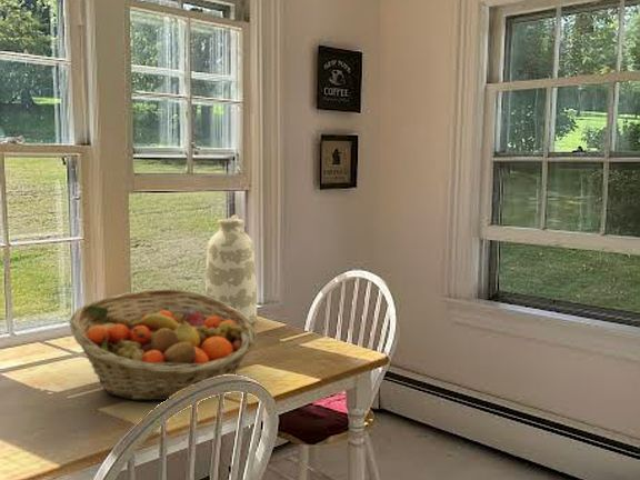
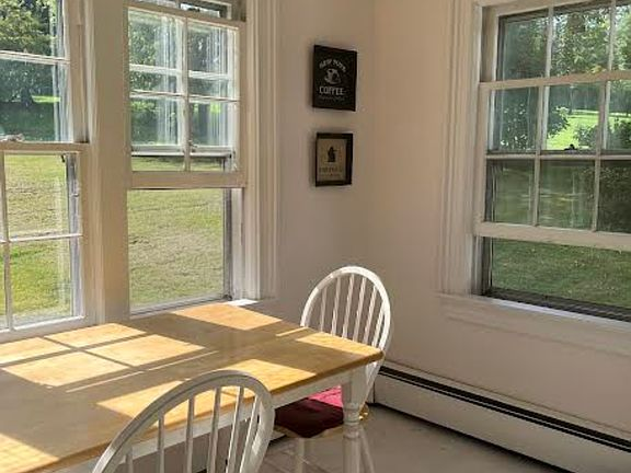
- fruit basket (167, 340)
- vase (231, 268)
